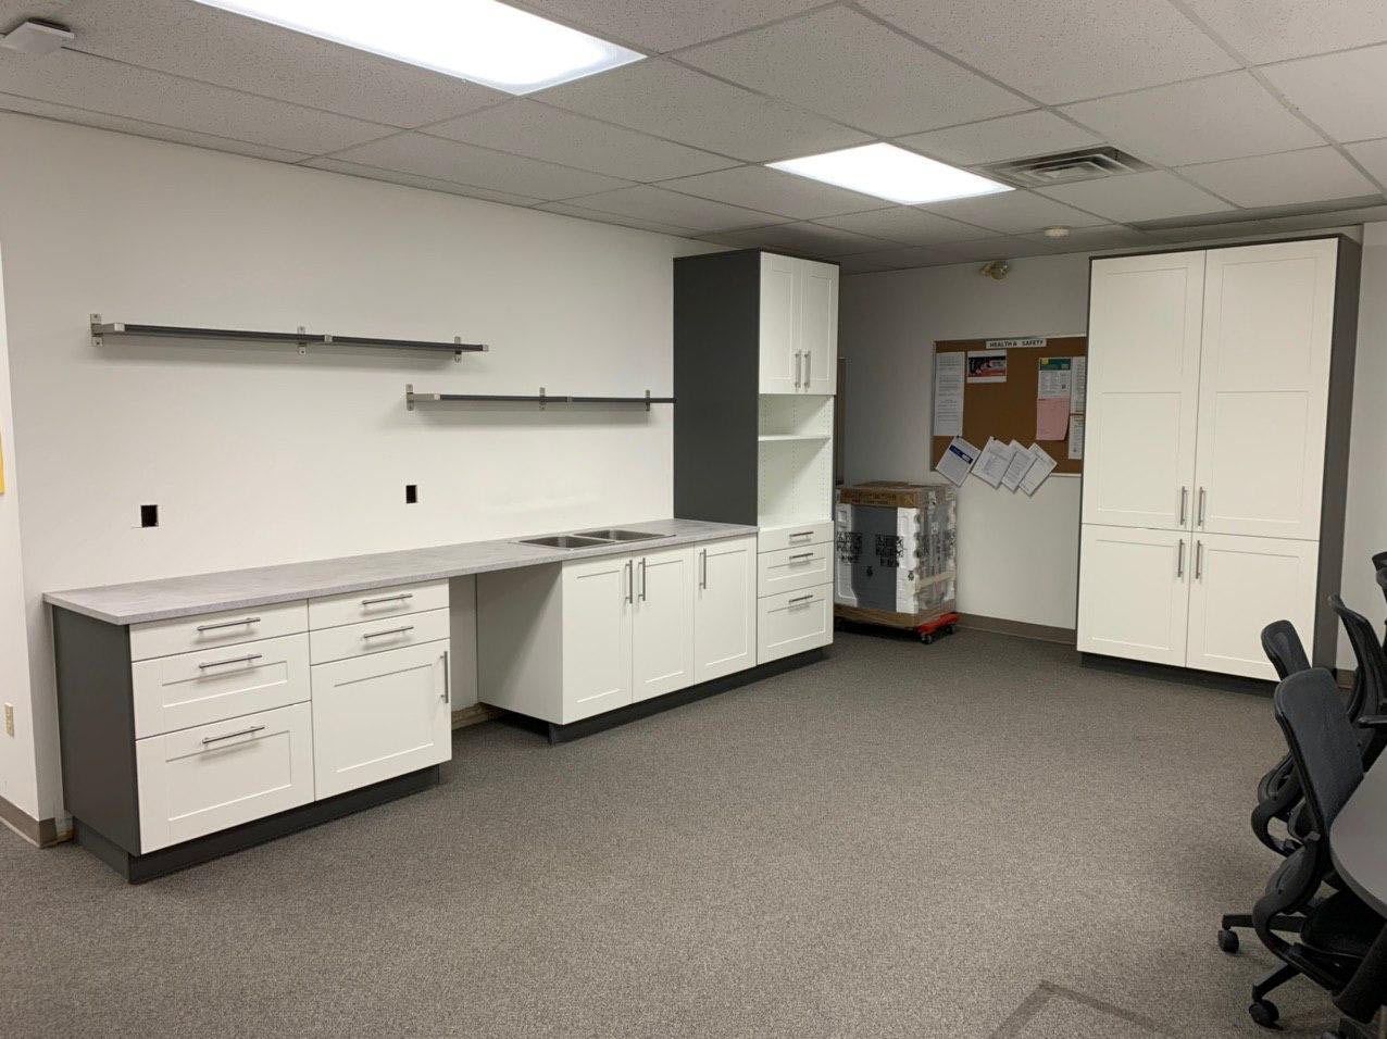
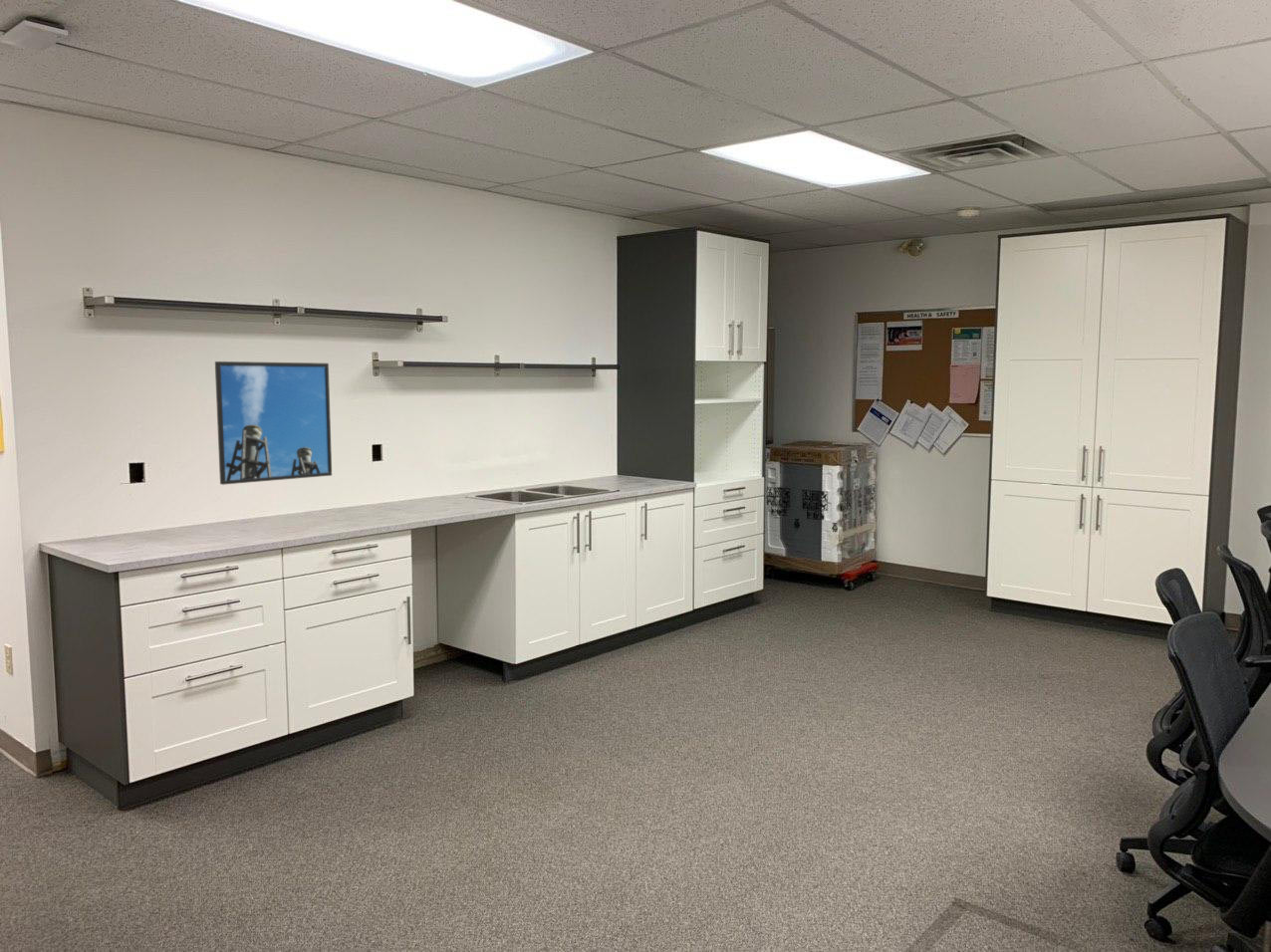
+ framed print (276, 421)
